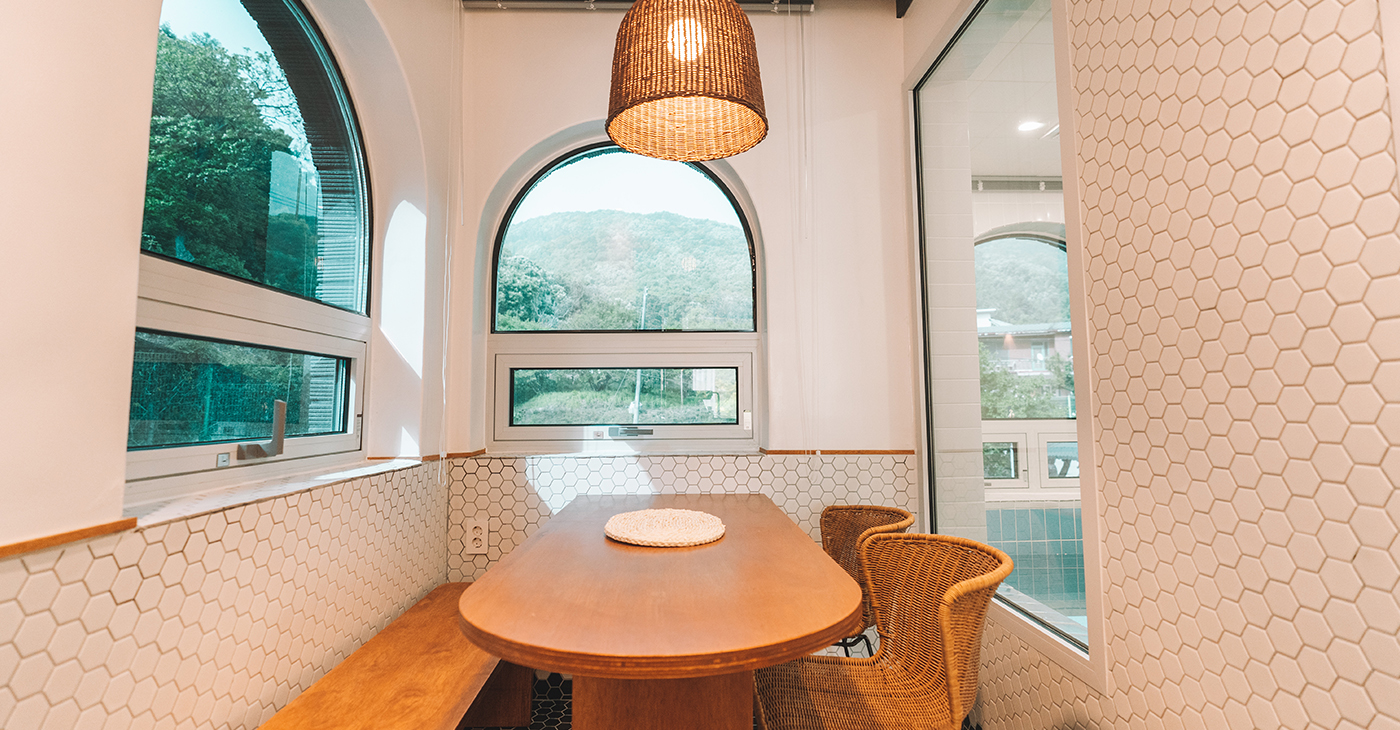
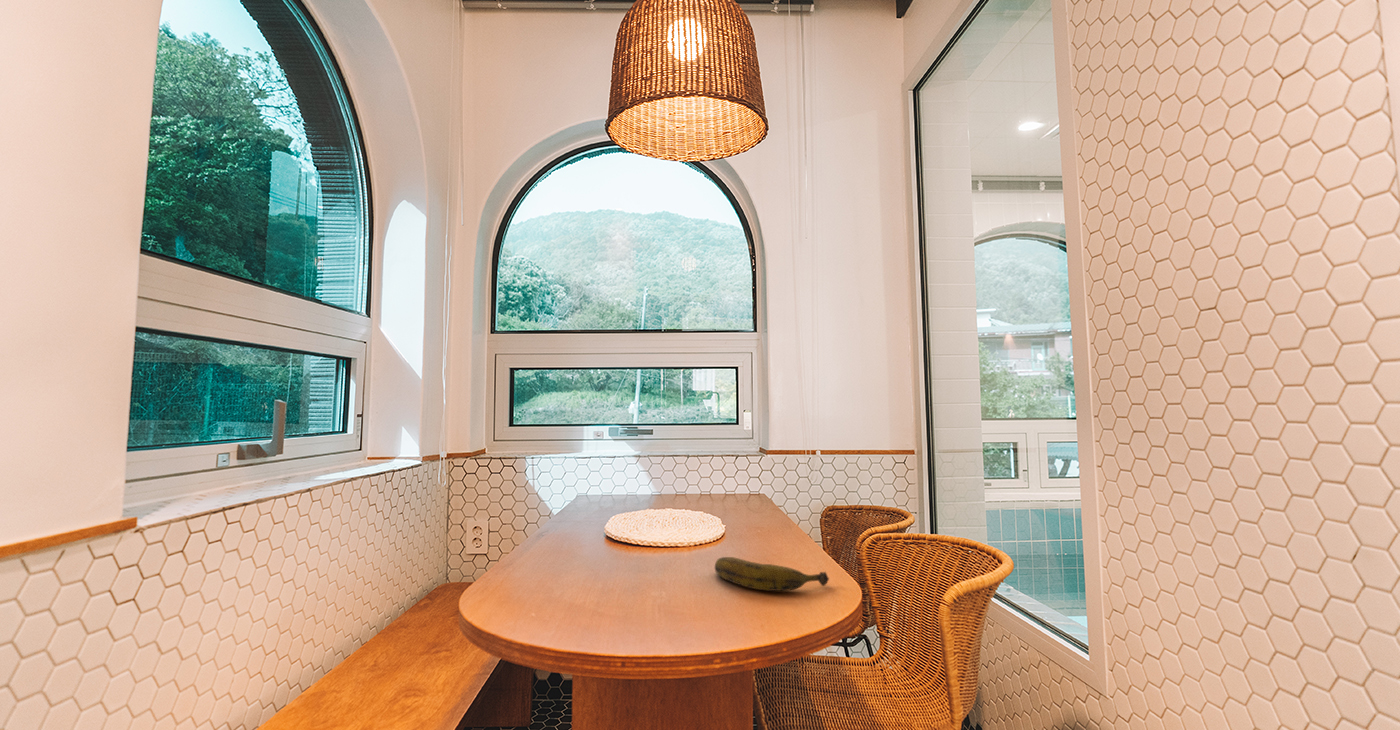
+ banana (766, 567)
